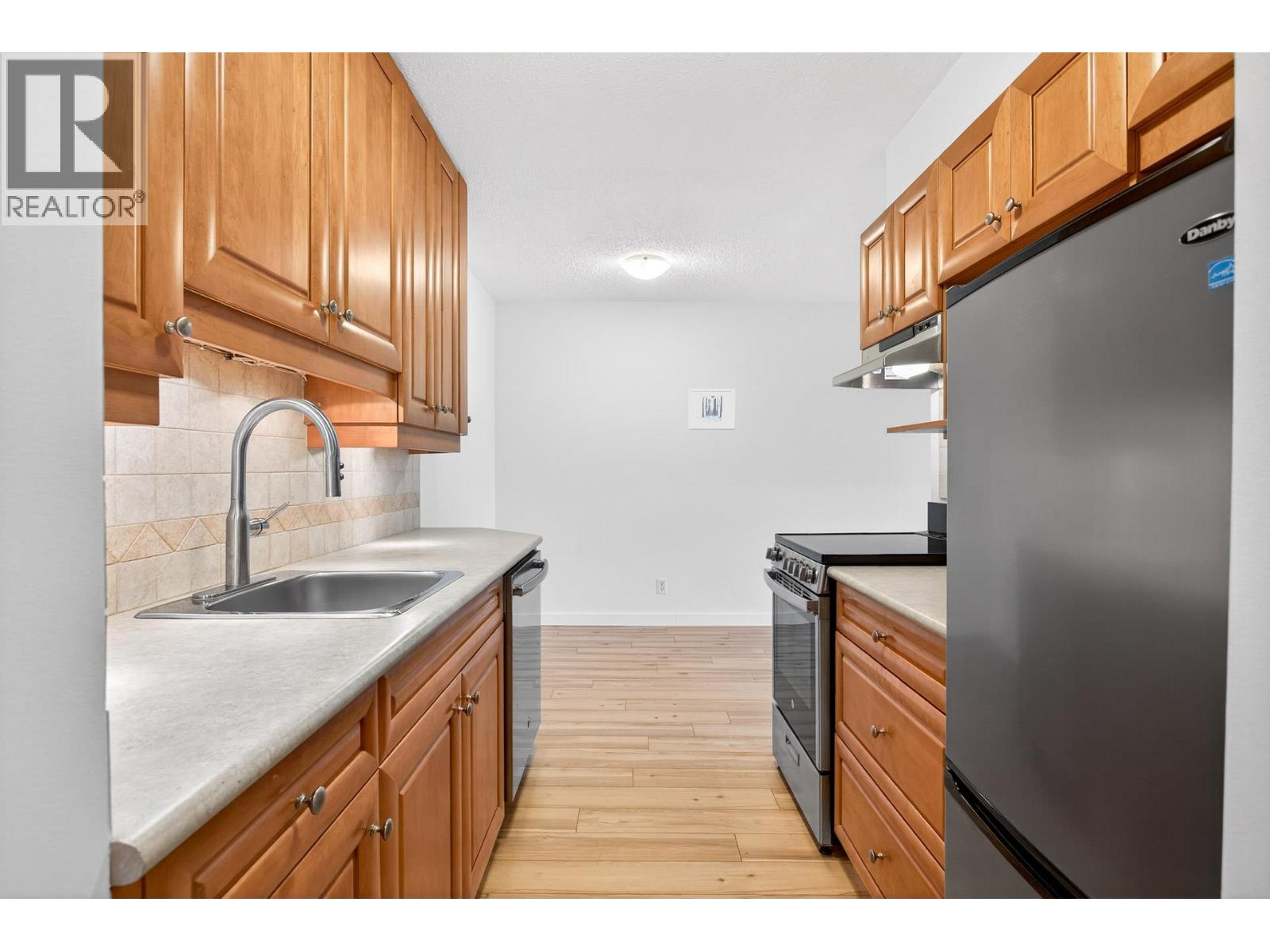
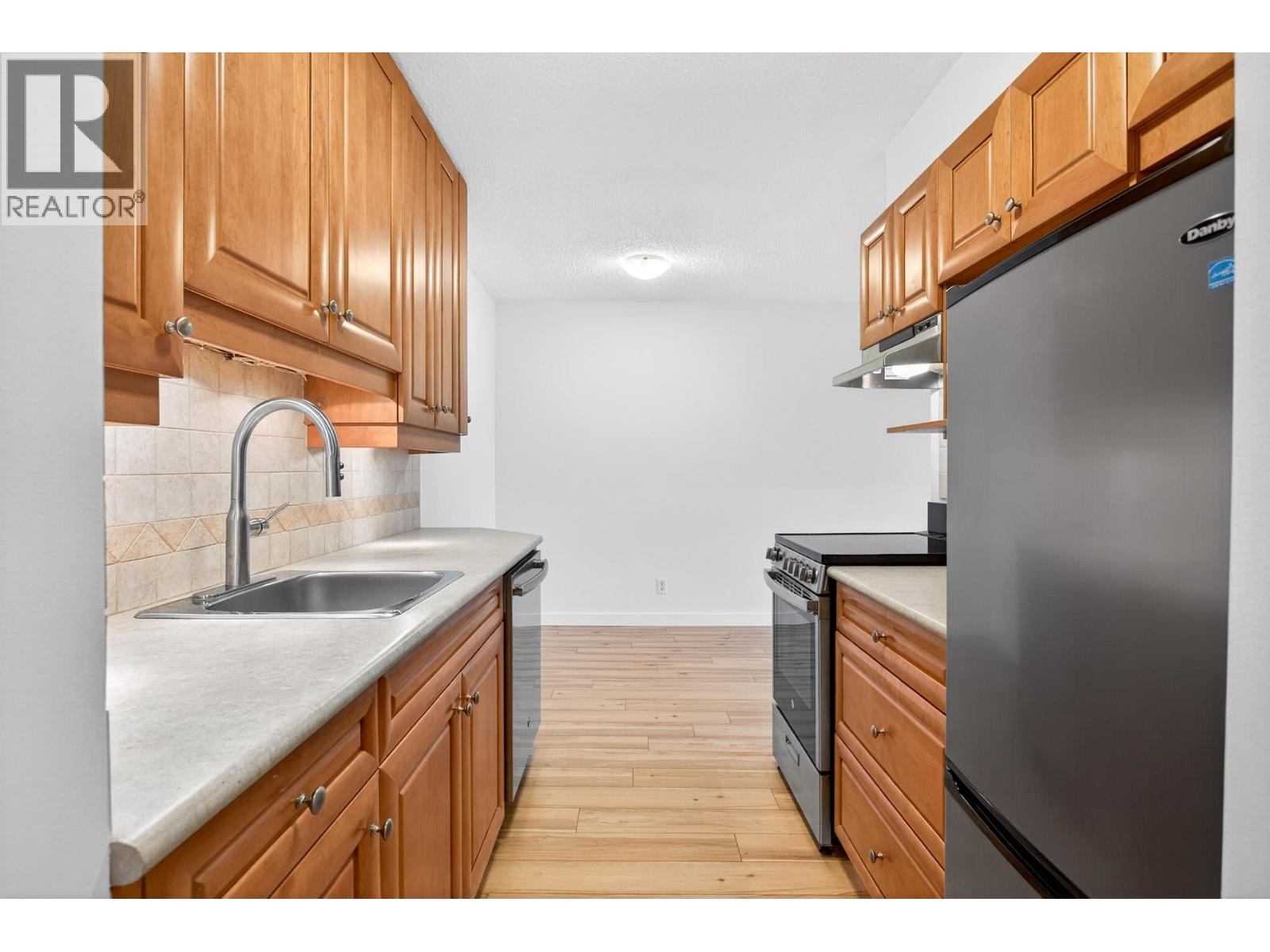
- wall art (711, 409)
